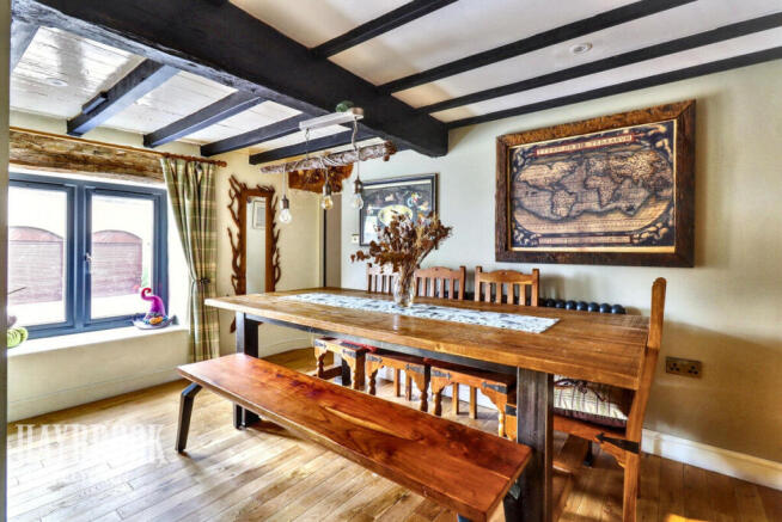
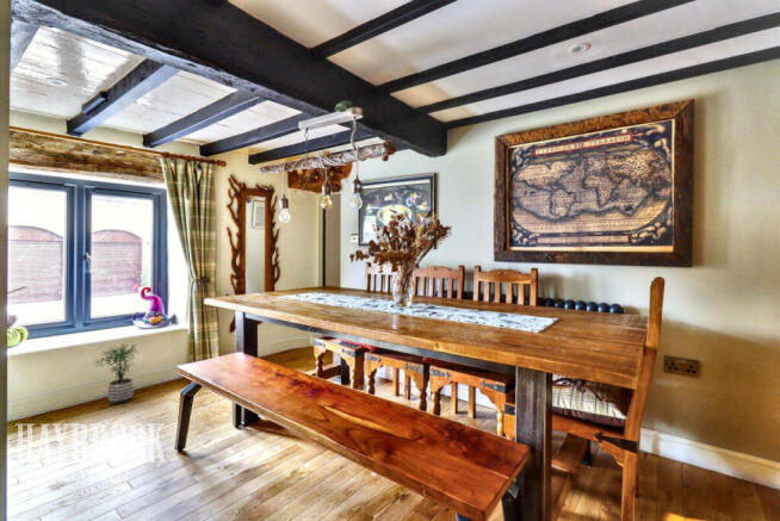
+ potted plant (118, 372)
